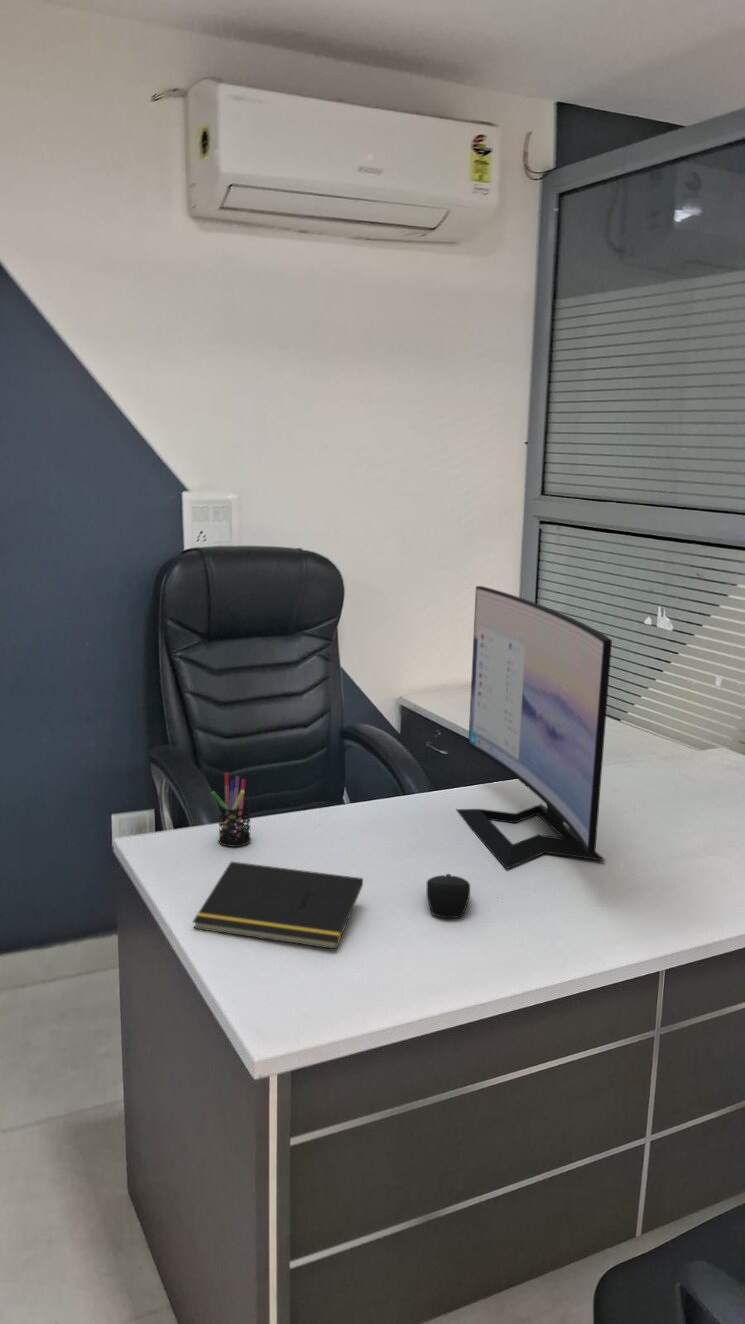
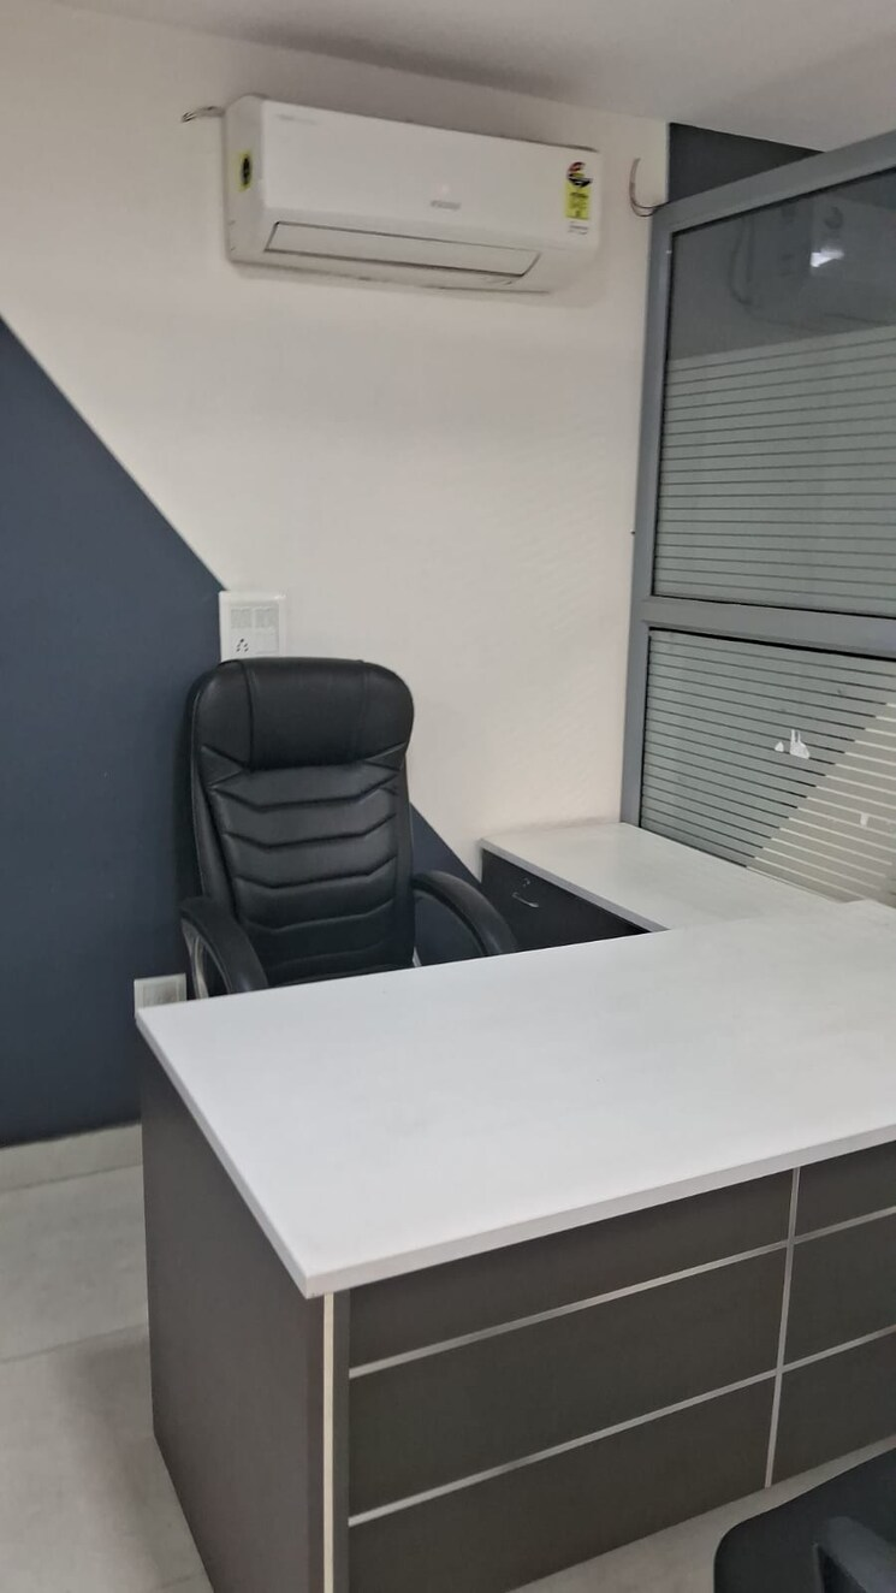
- notepad (280, 902)
- computer monitor (532, 724)
- pen holder (230, 809)
- computer mouse (448, 890)
